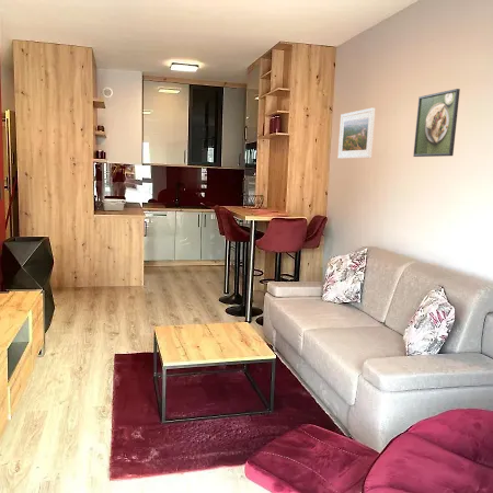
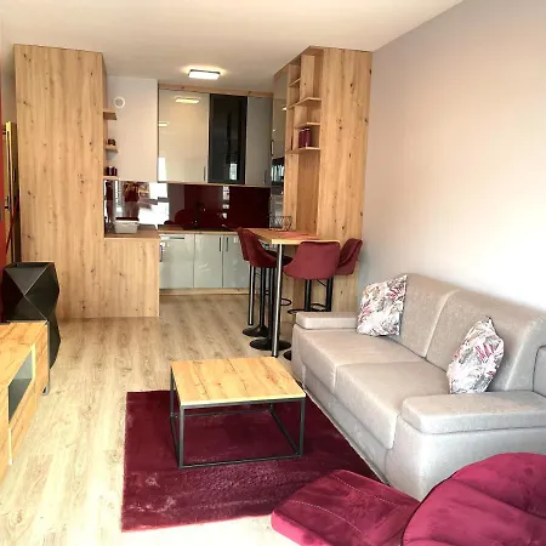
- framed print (355, 135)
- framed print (435, 125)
